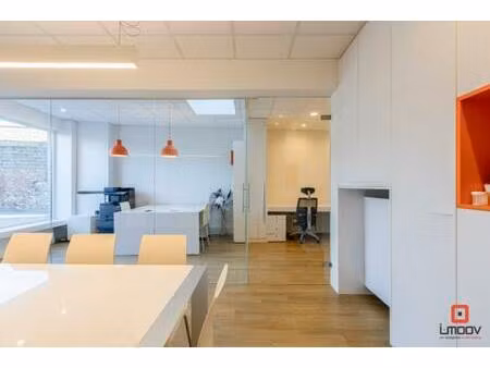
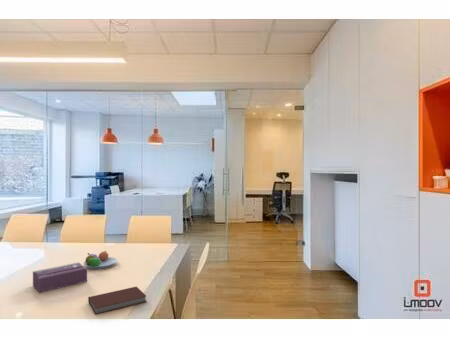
+ book (117, 299)
+ tissue box (60, 276)
+ fruit bowl (99, 258)
